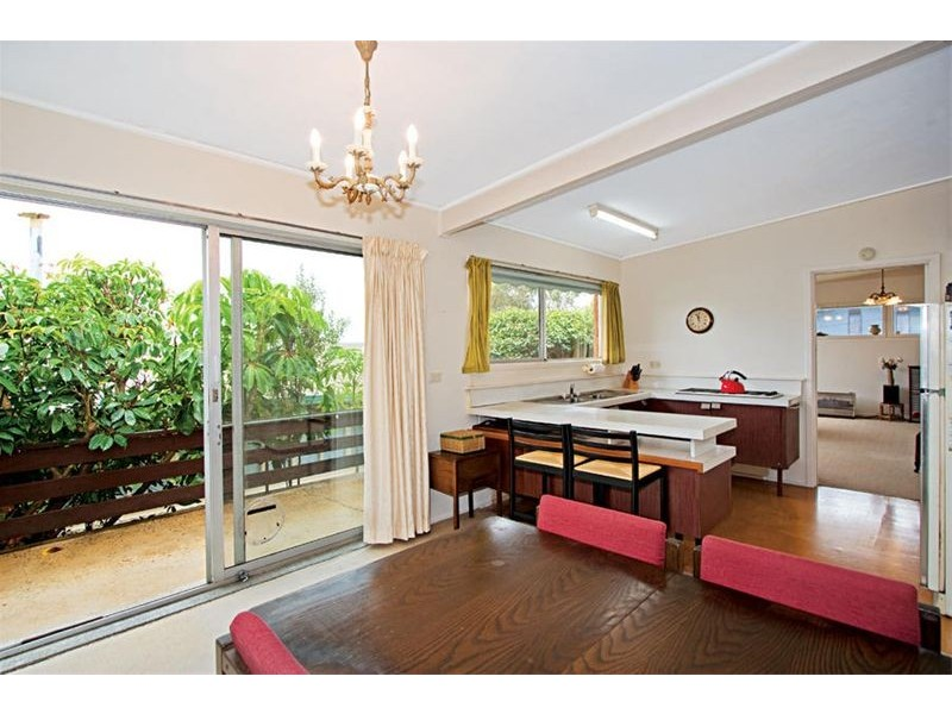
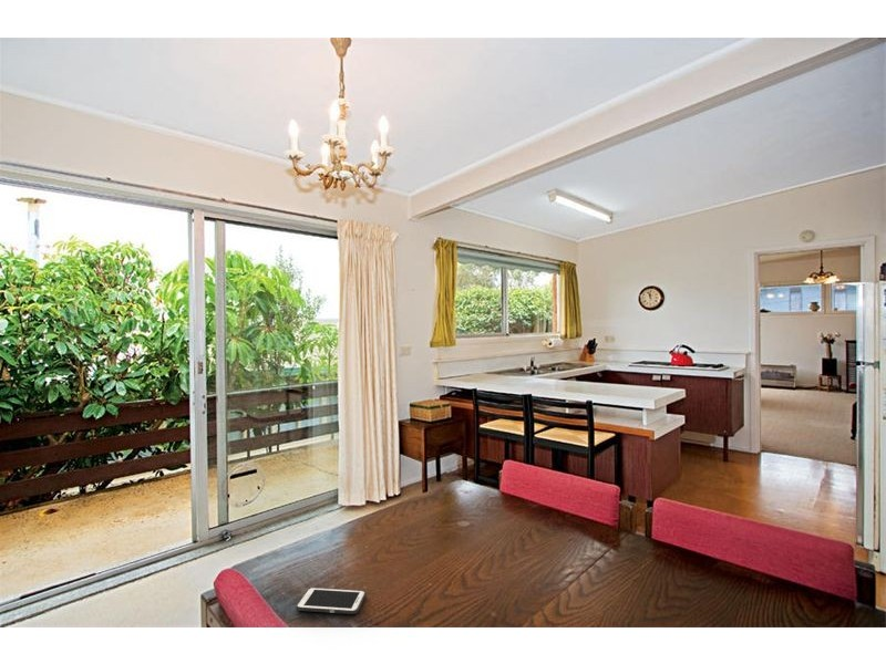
+ cell phone (331, 600)
